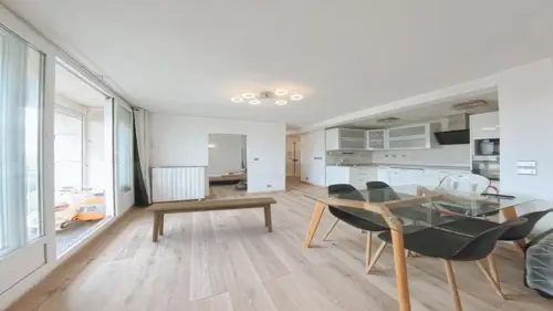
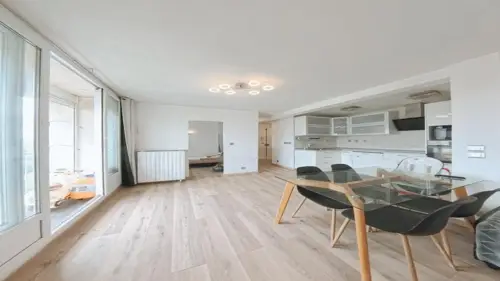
- bench (216, 209)
